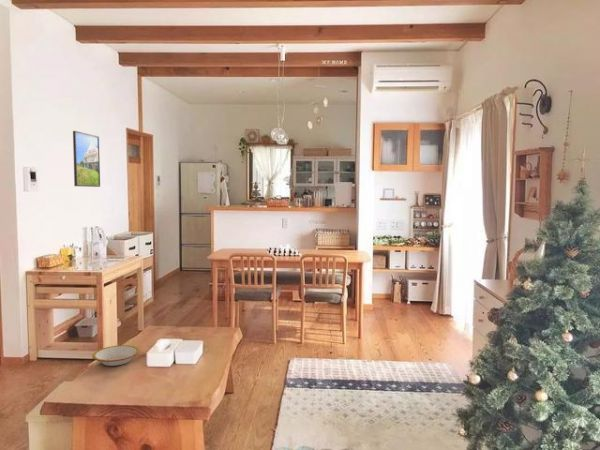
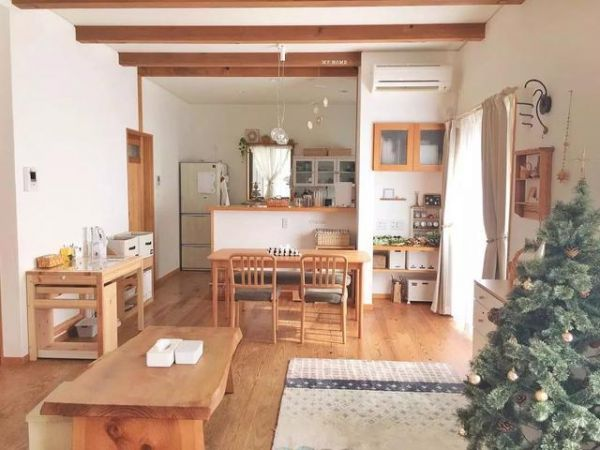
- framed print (87, 160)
- bowl (116, 357)
